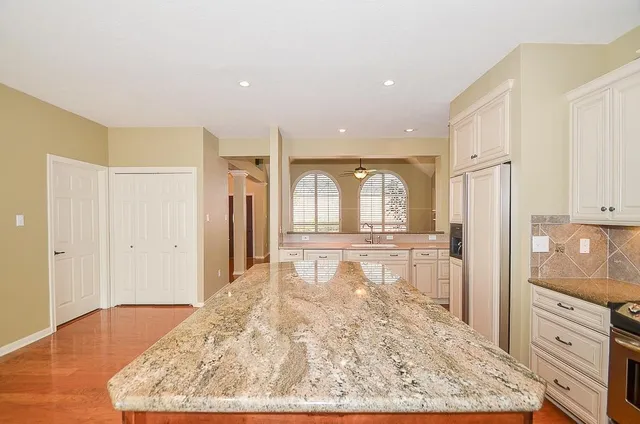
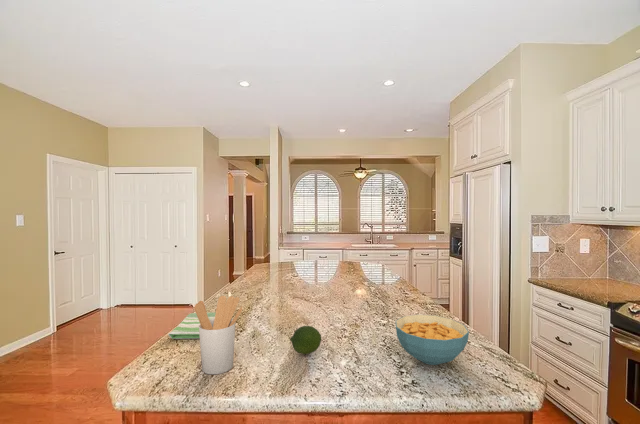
+ dish towel (199, 323)
+ utensil holder (221, 331)
+ cereal bowl (430, 343)
+ fruit (306, 339)
